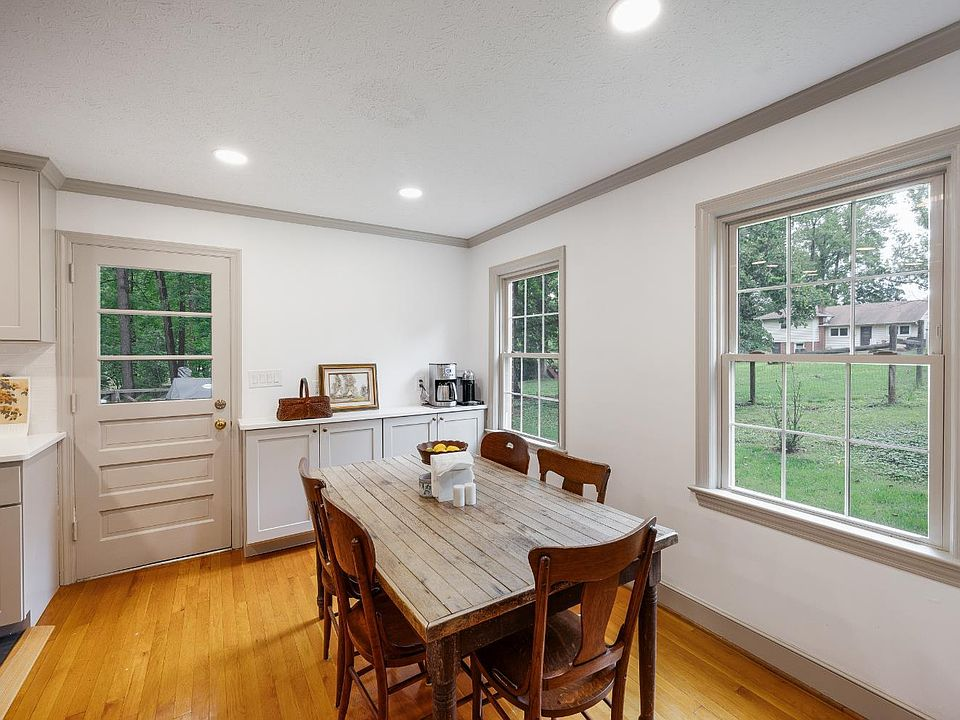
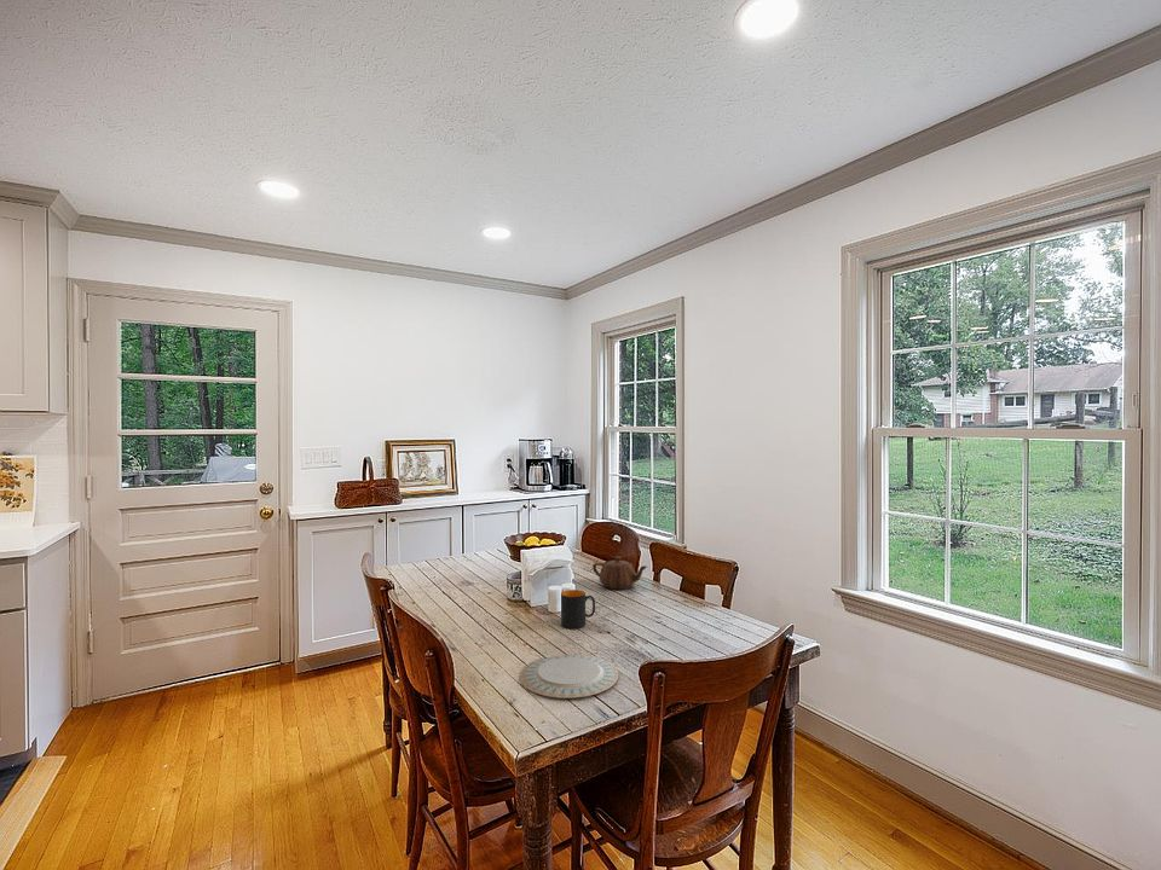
+ mug (578, 608)
+ chinaware (568, 672)
+ teapot (619, 572)
